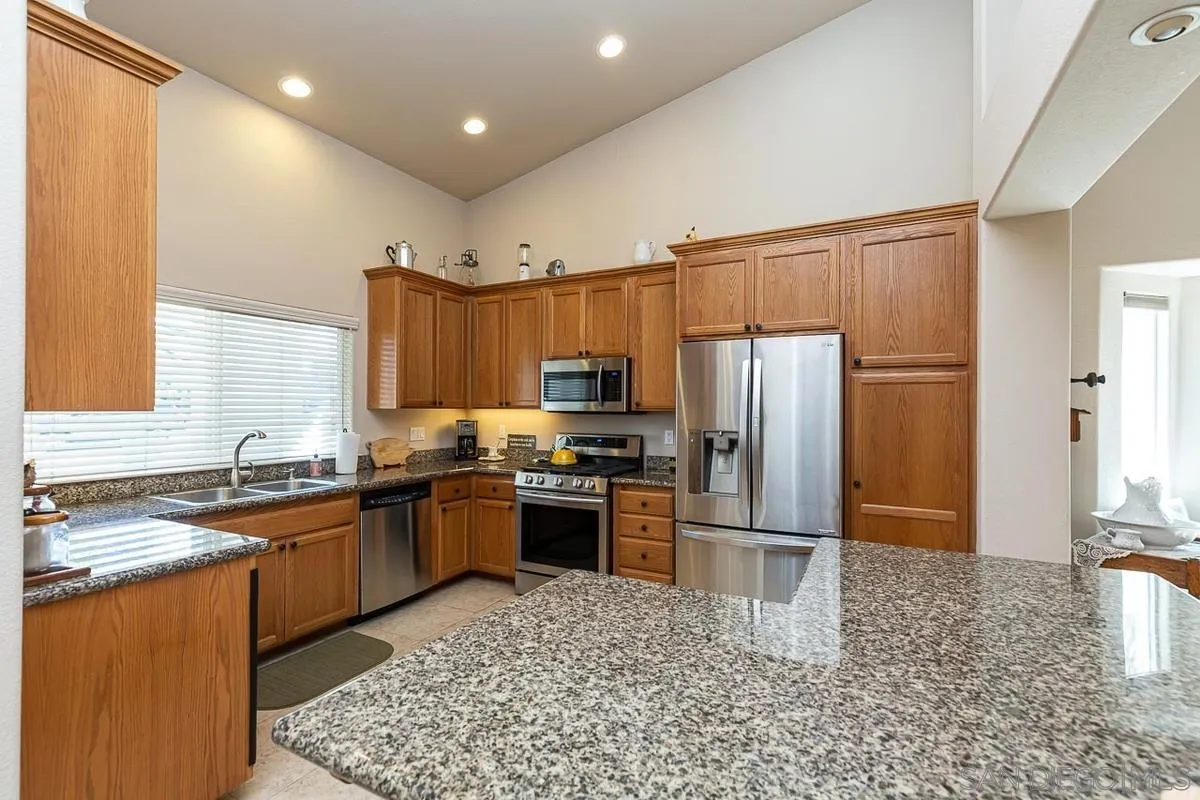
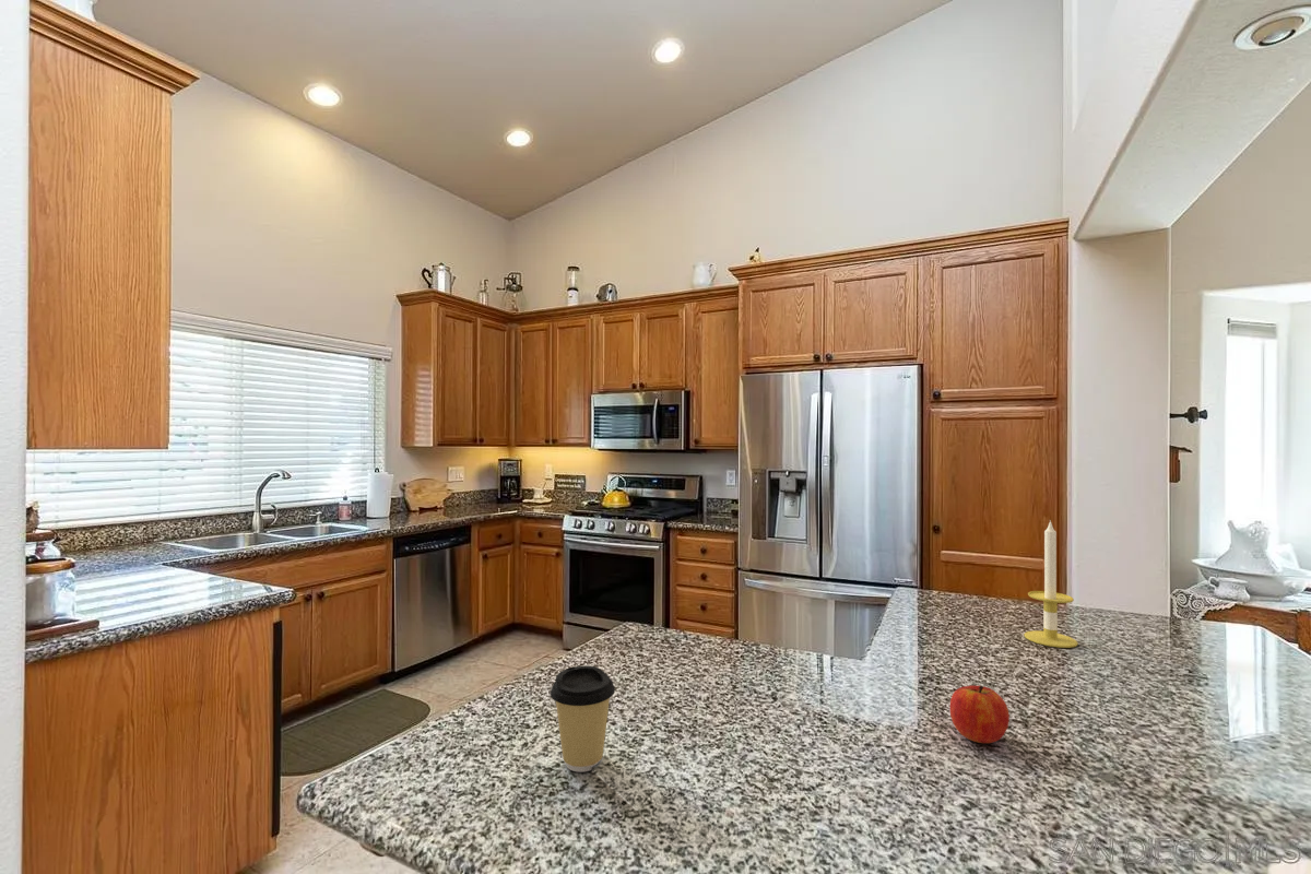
+ coffee cup (582, 719)
+ fruit (978, 709)
+ candle (1050, 579)
